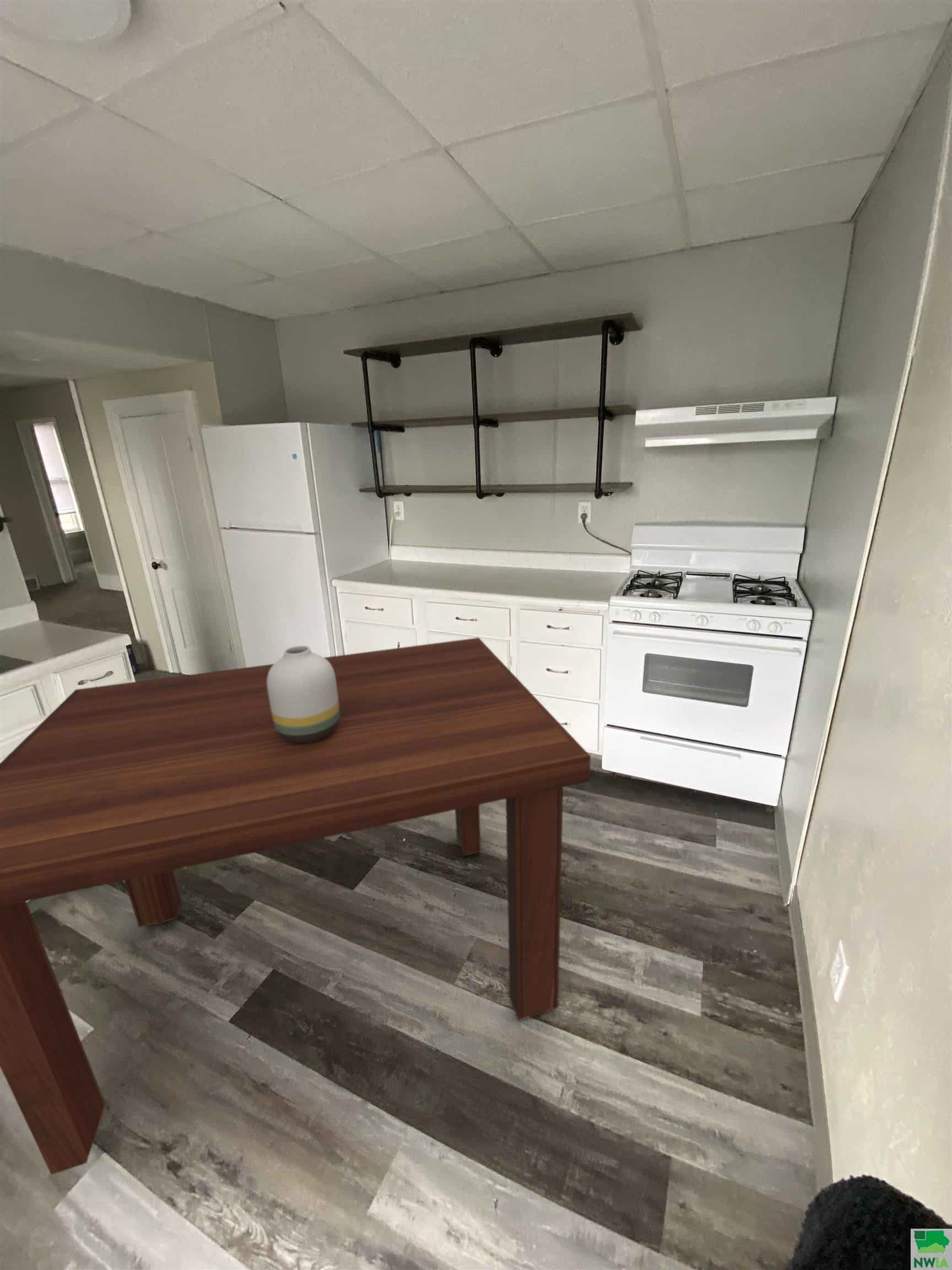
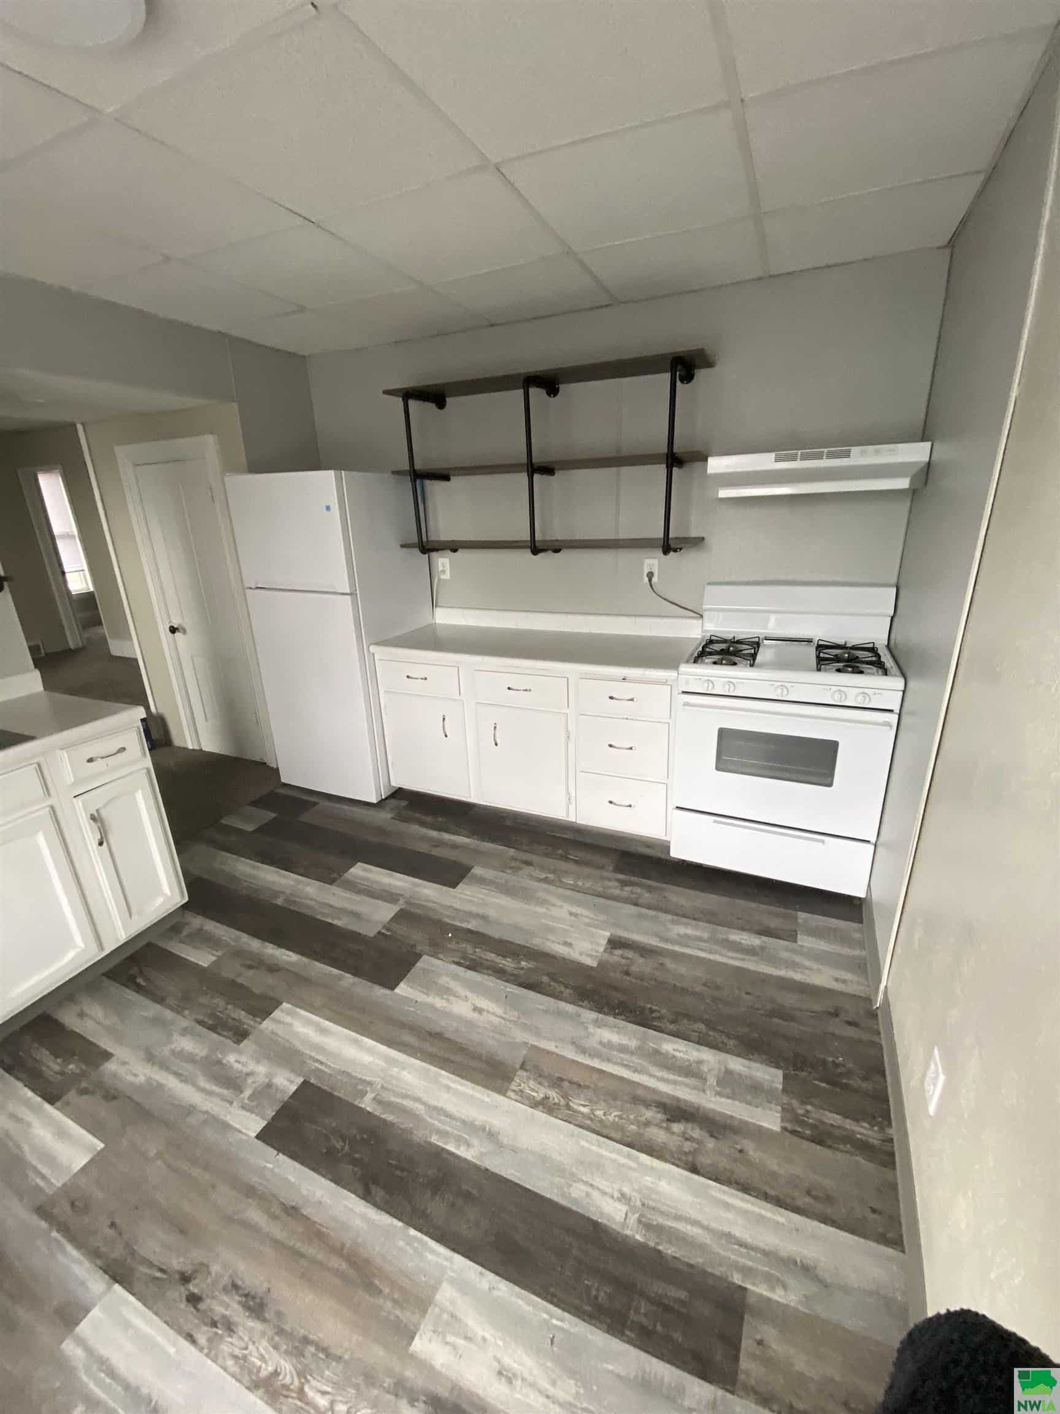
- dining table (310, 841)
- vase (303, 692)
